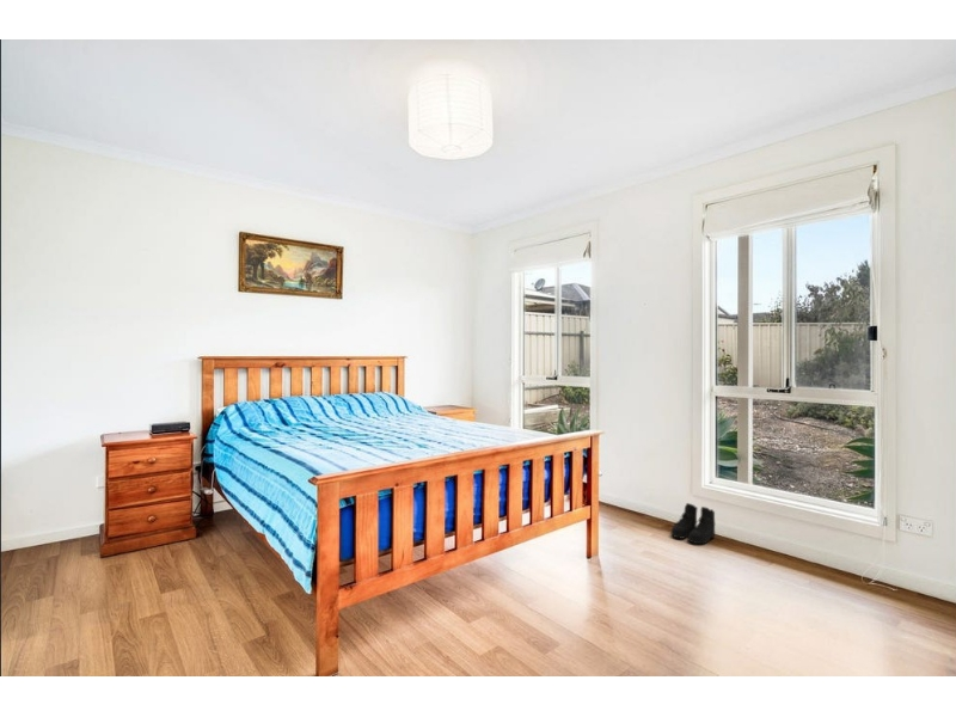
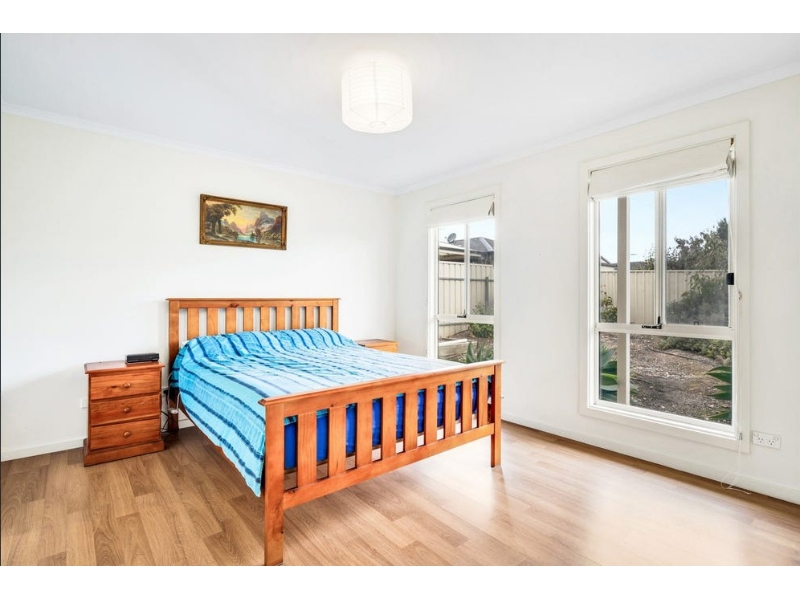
- boots (693, 521)
